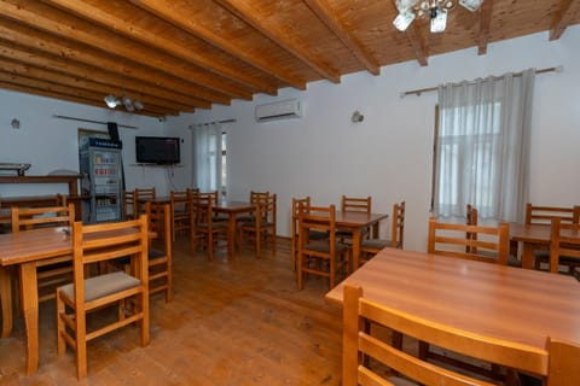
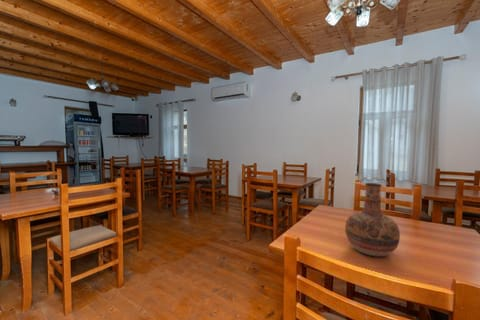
+ vase (371, 217)
